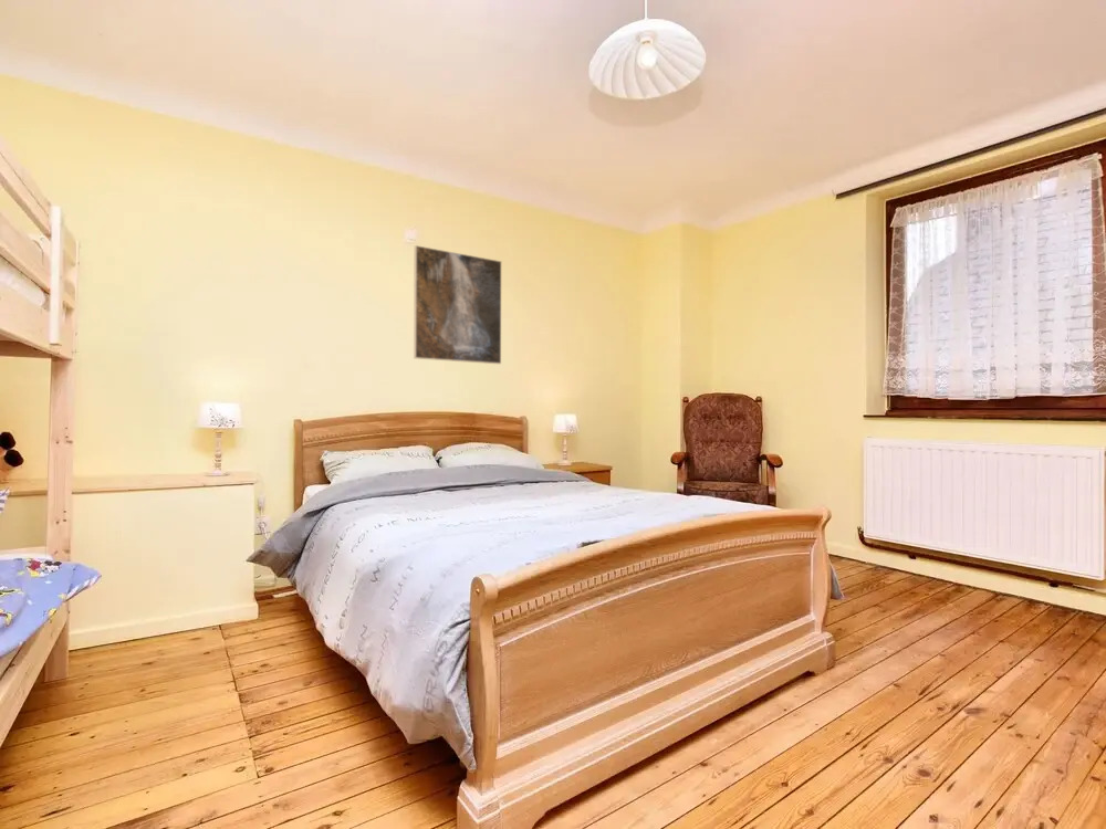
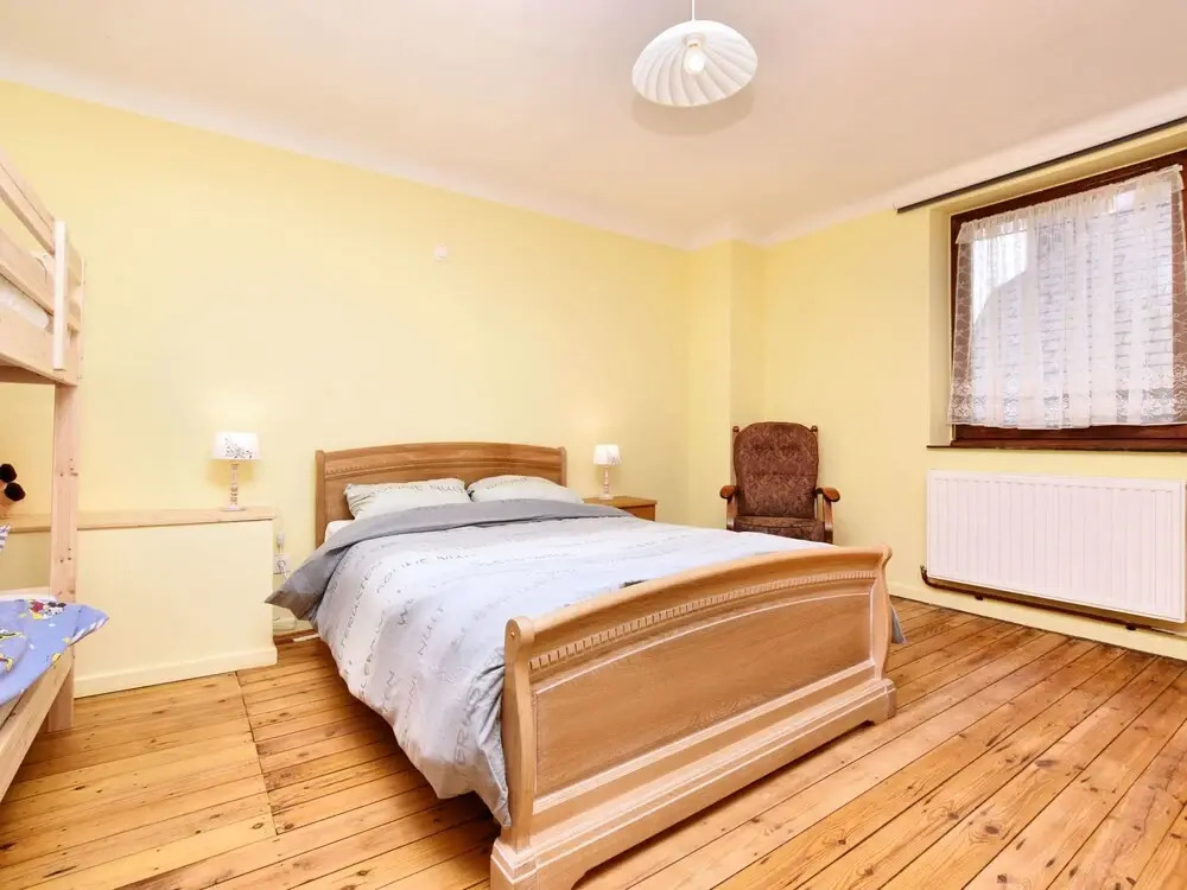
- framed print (459, 307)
